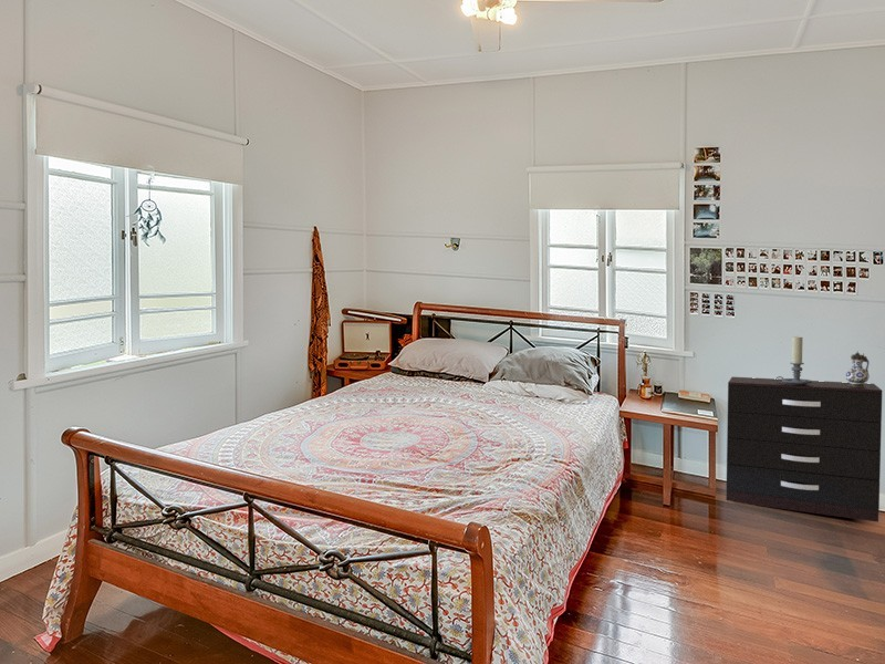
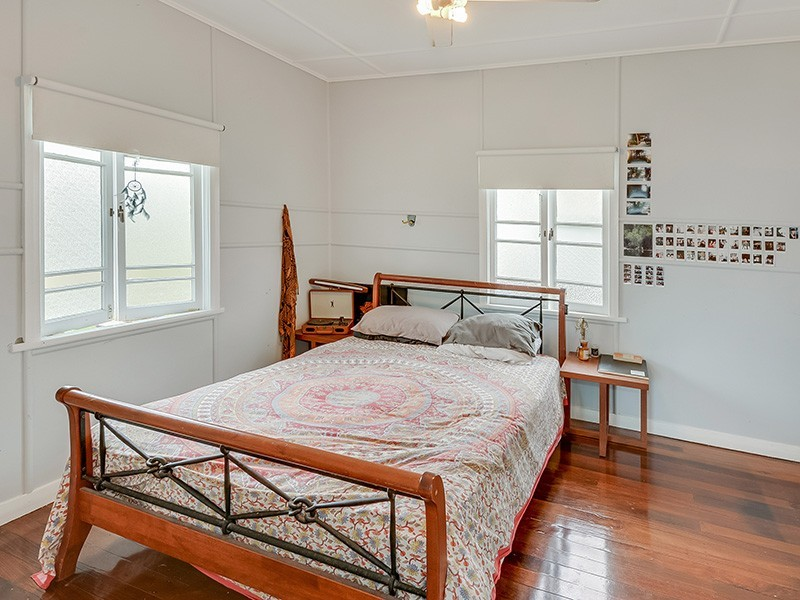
- candle holder (793, 360)
- lidded jug (856, 367)
- dresser (799, 444)
